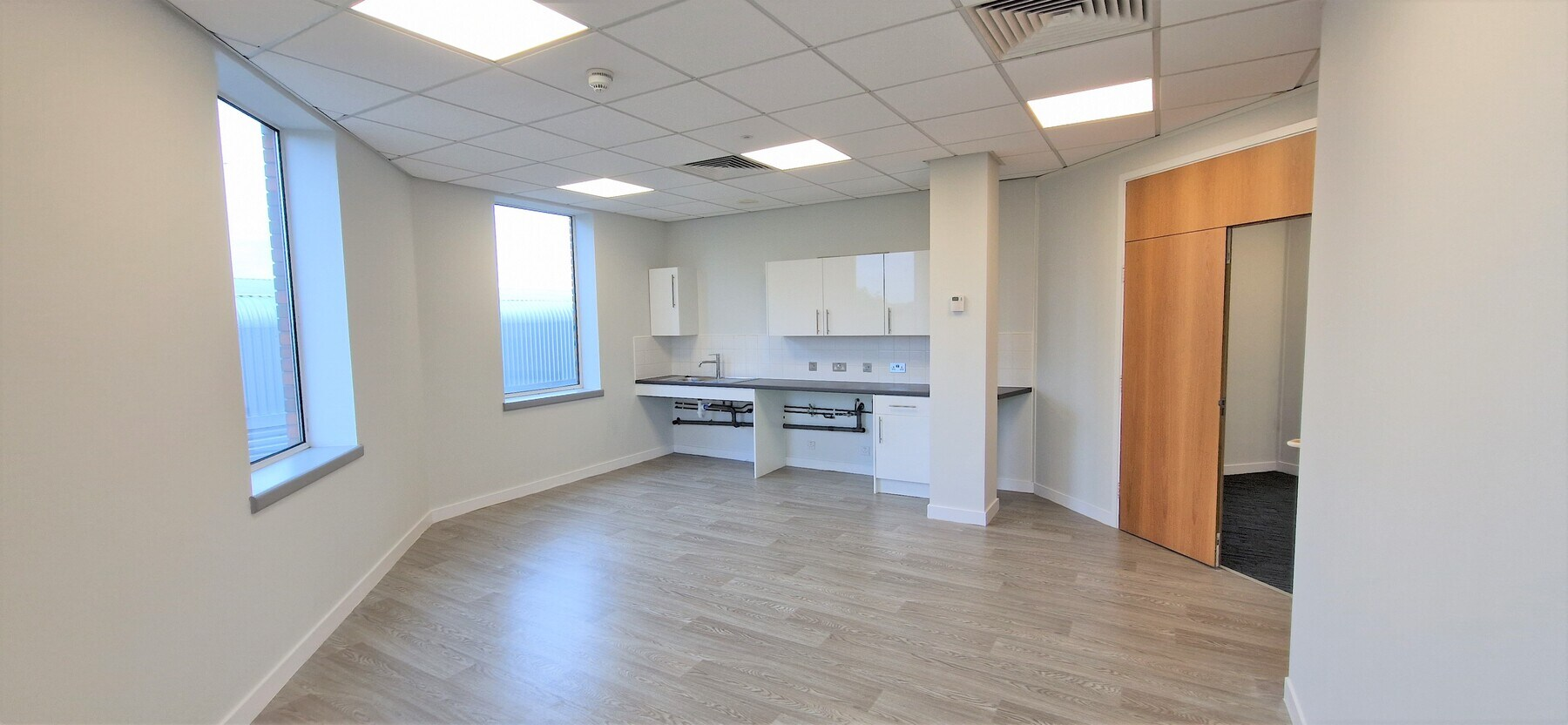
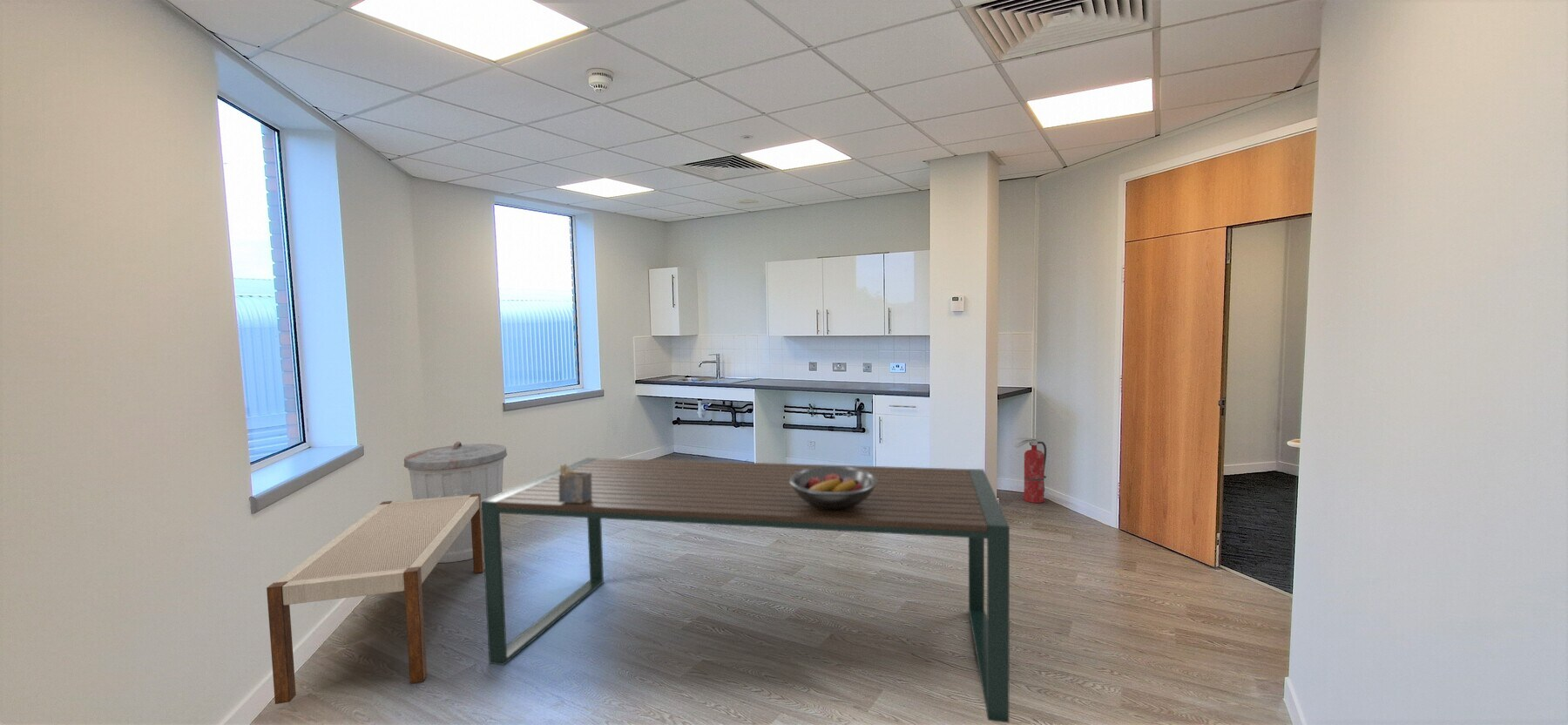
+ bench (399, 576)
+ napkin holder (574, 483)
+ fruit bowl (833, 487)
+ fire extinguisher (1031, 469)
+ dining table (757, 526)
+ trash can (459, 495)
